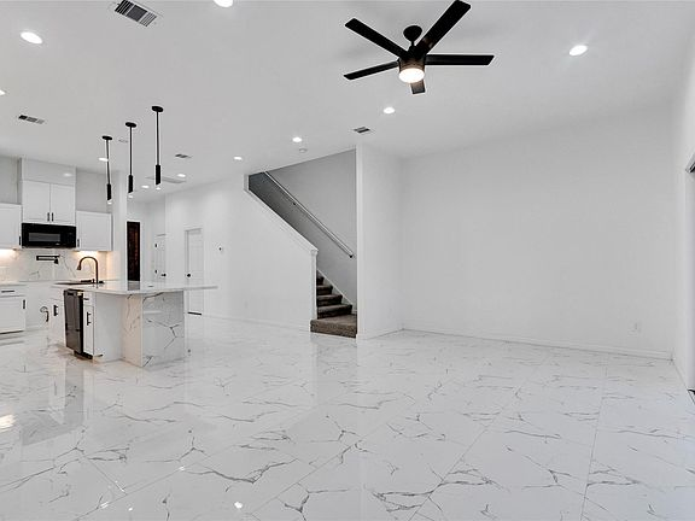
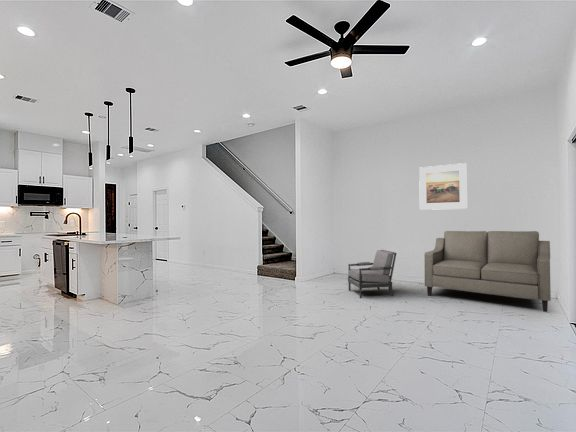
+ sofa (485, 264)
+ chair (371, 272)
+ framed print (442, 187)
